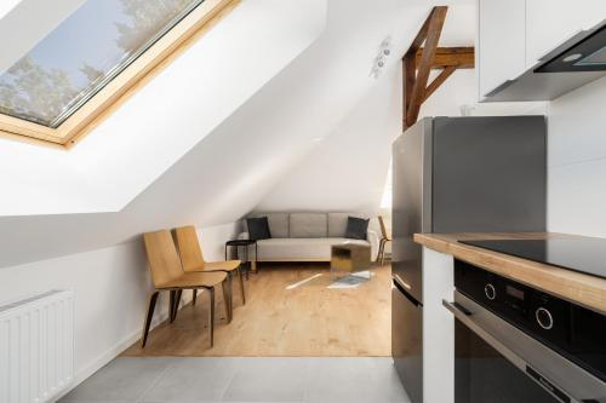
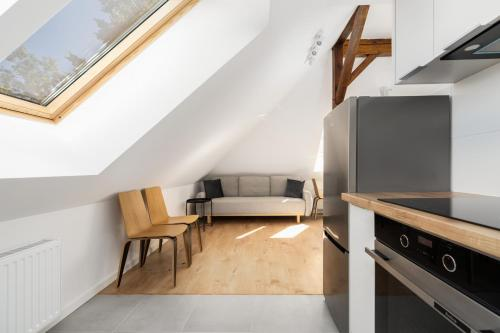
- nightstand (350, 263)
